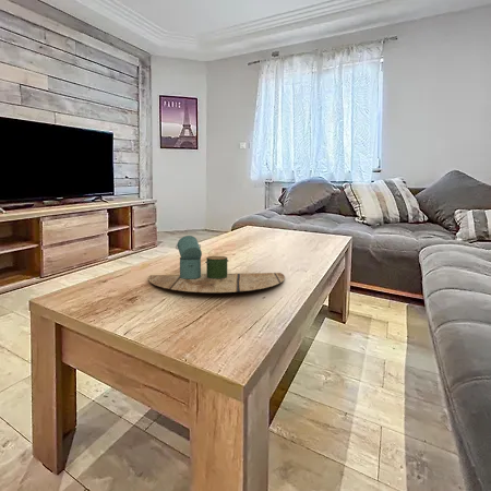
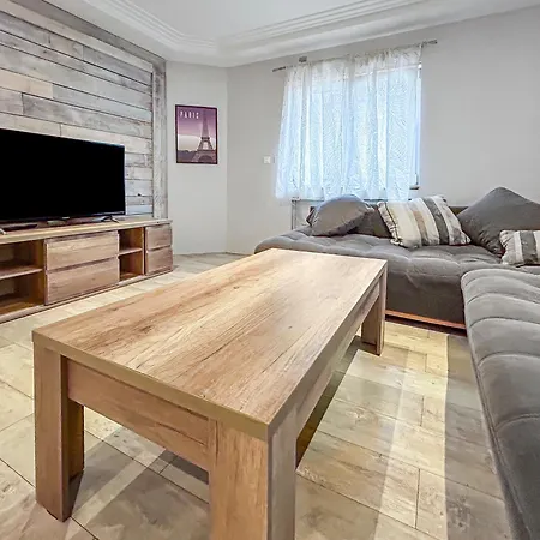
- decorative tray (217, 256)
